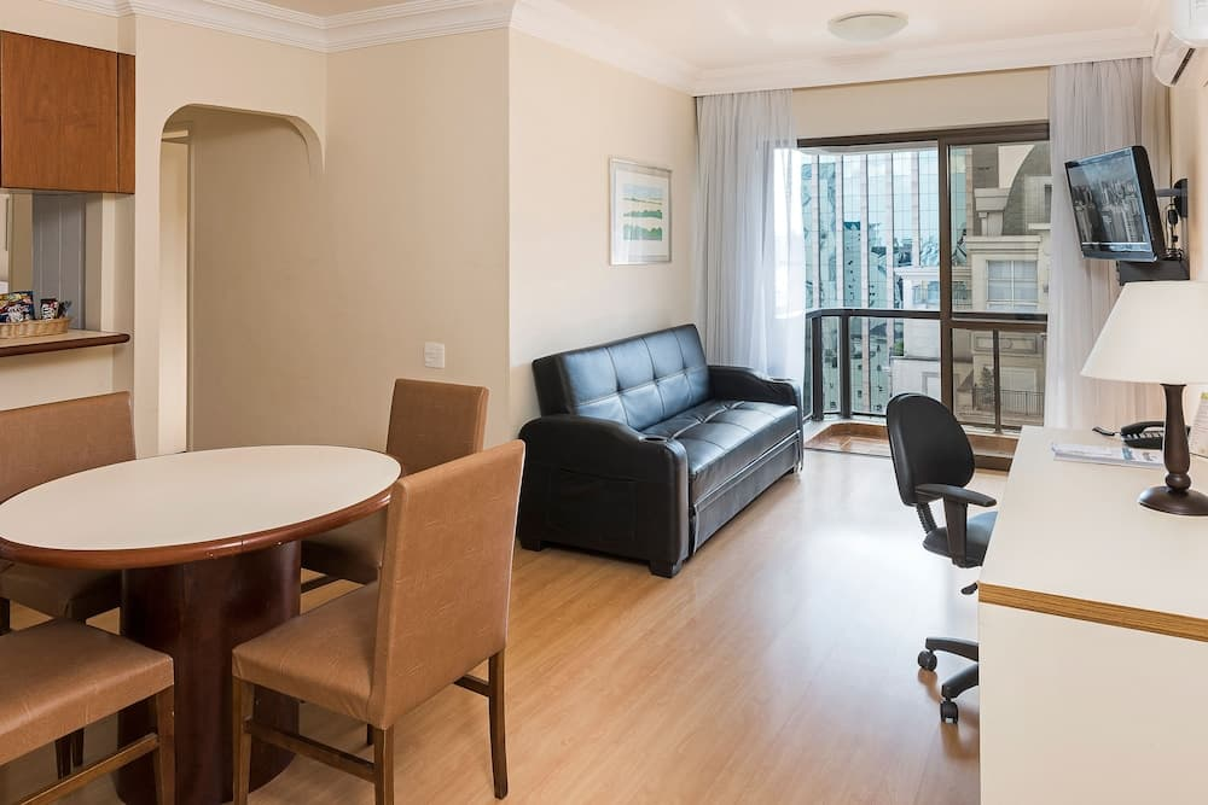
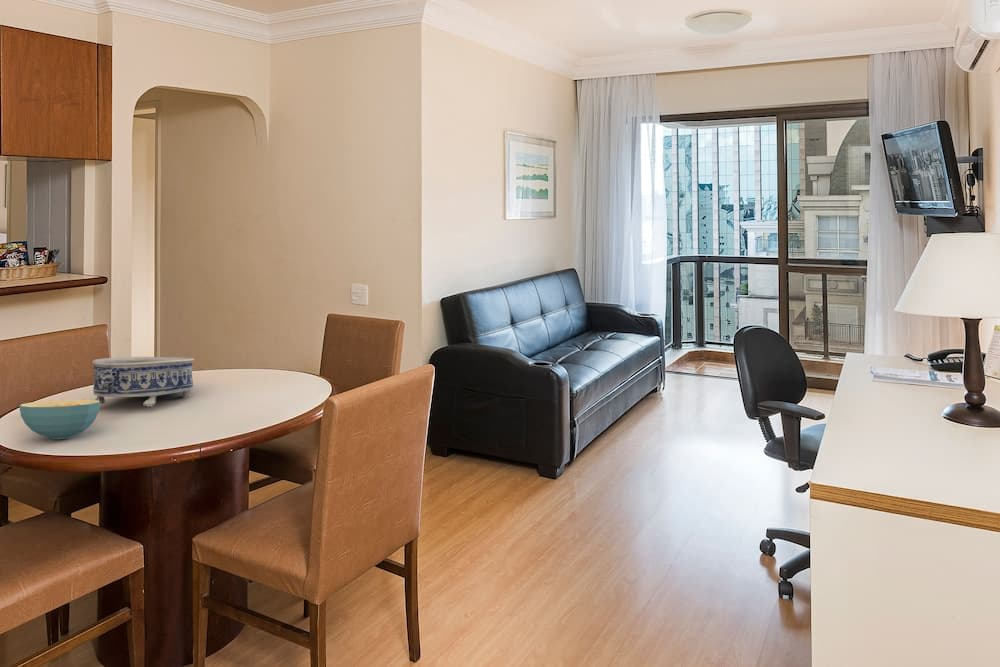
+ decorative bowl (146, 379)
+ cereal bowl (61, 420)
